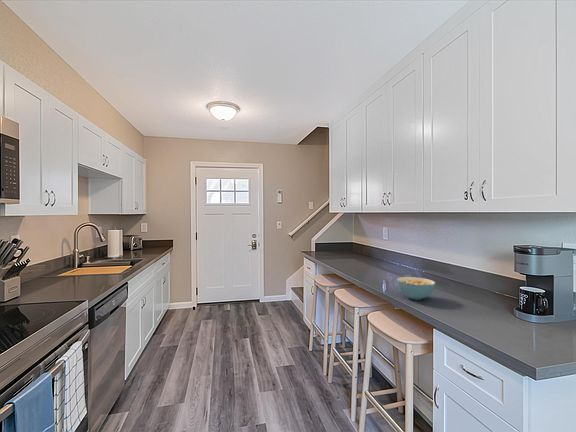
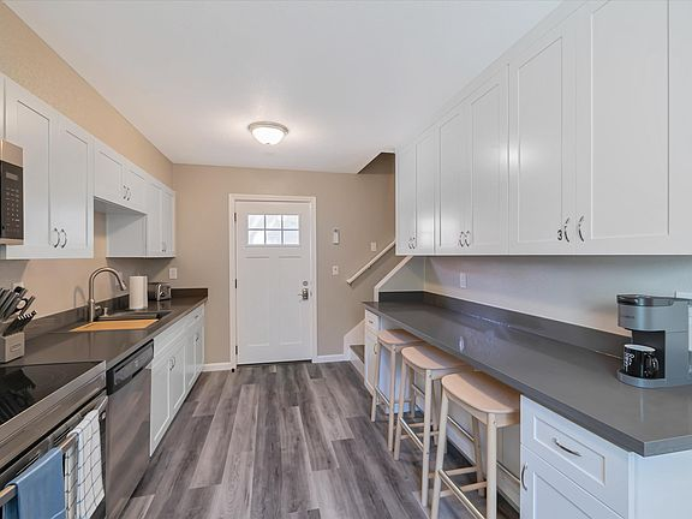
- cereal bowl (415, 289)
